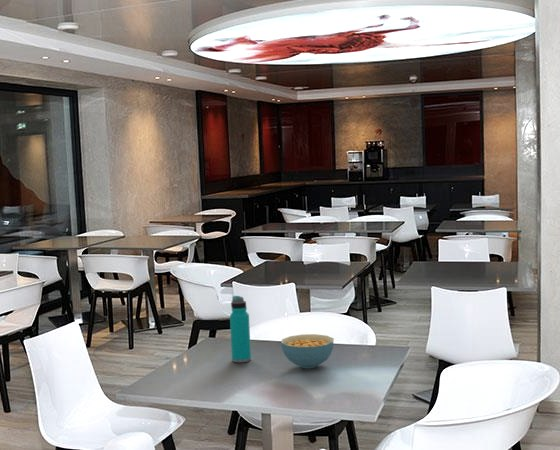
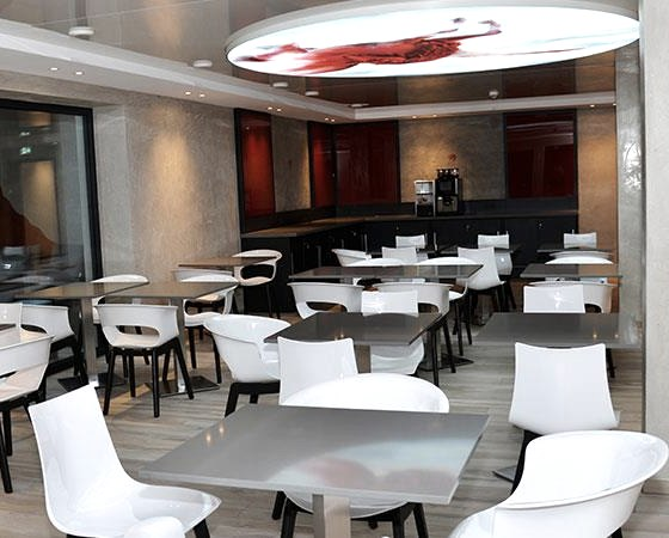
- cereal bowl (308, 353)
- water bottle (240, 328)
